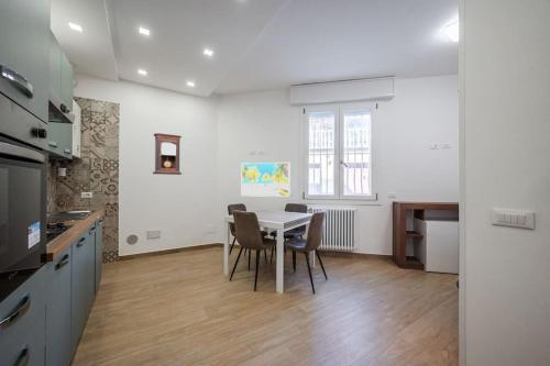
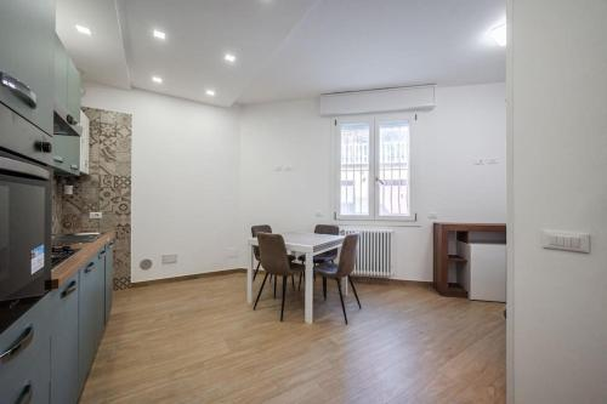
- pendulum clock (167, 154)
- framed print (264, 179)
